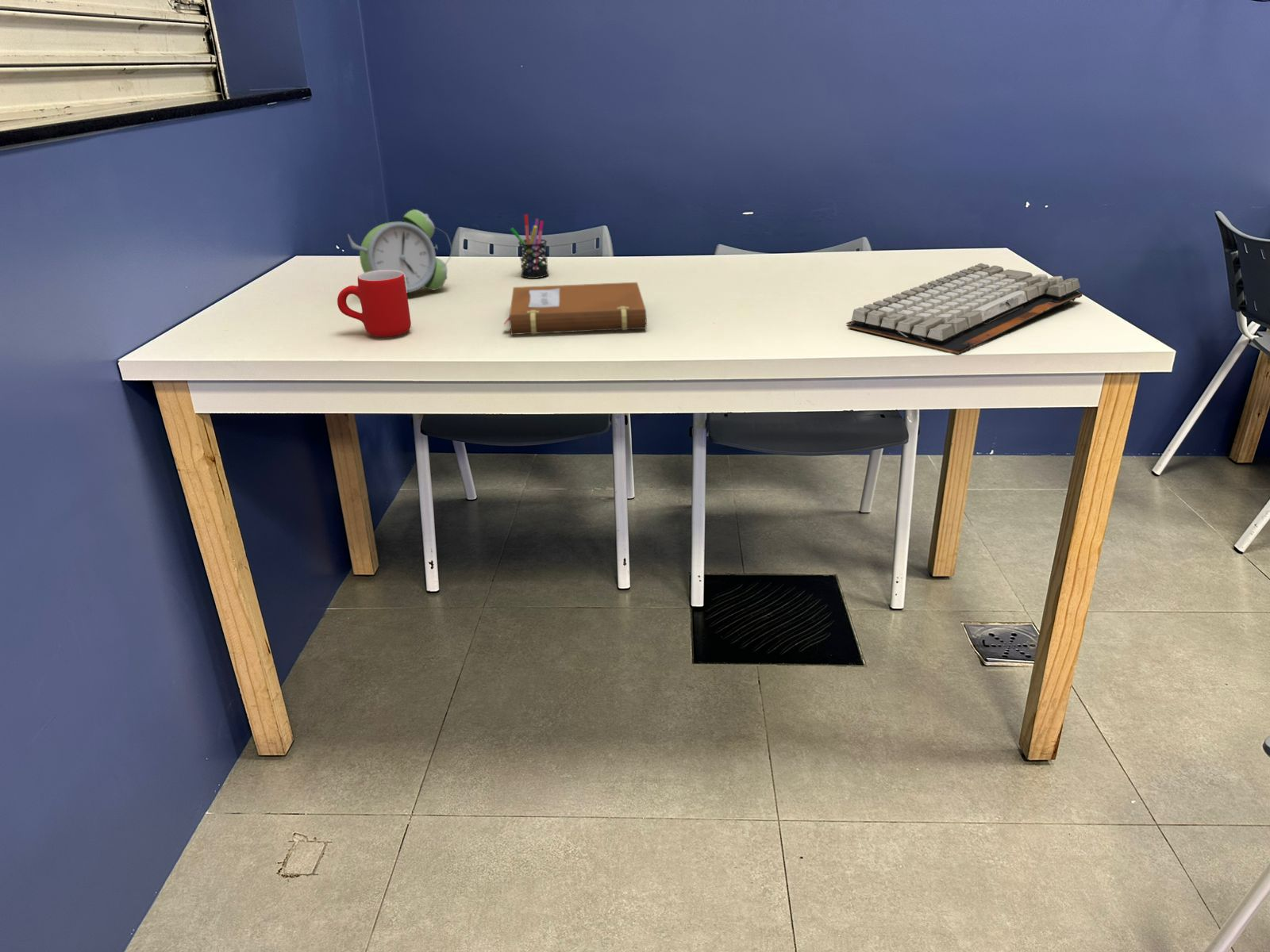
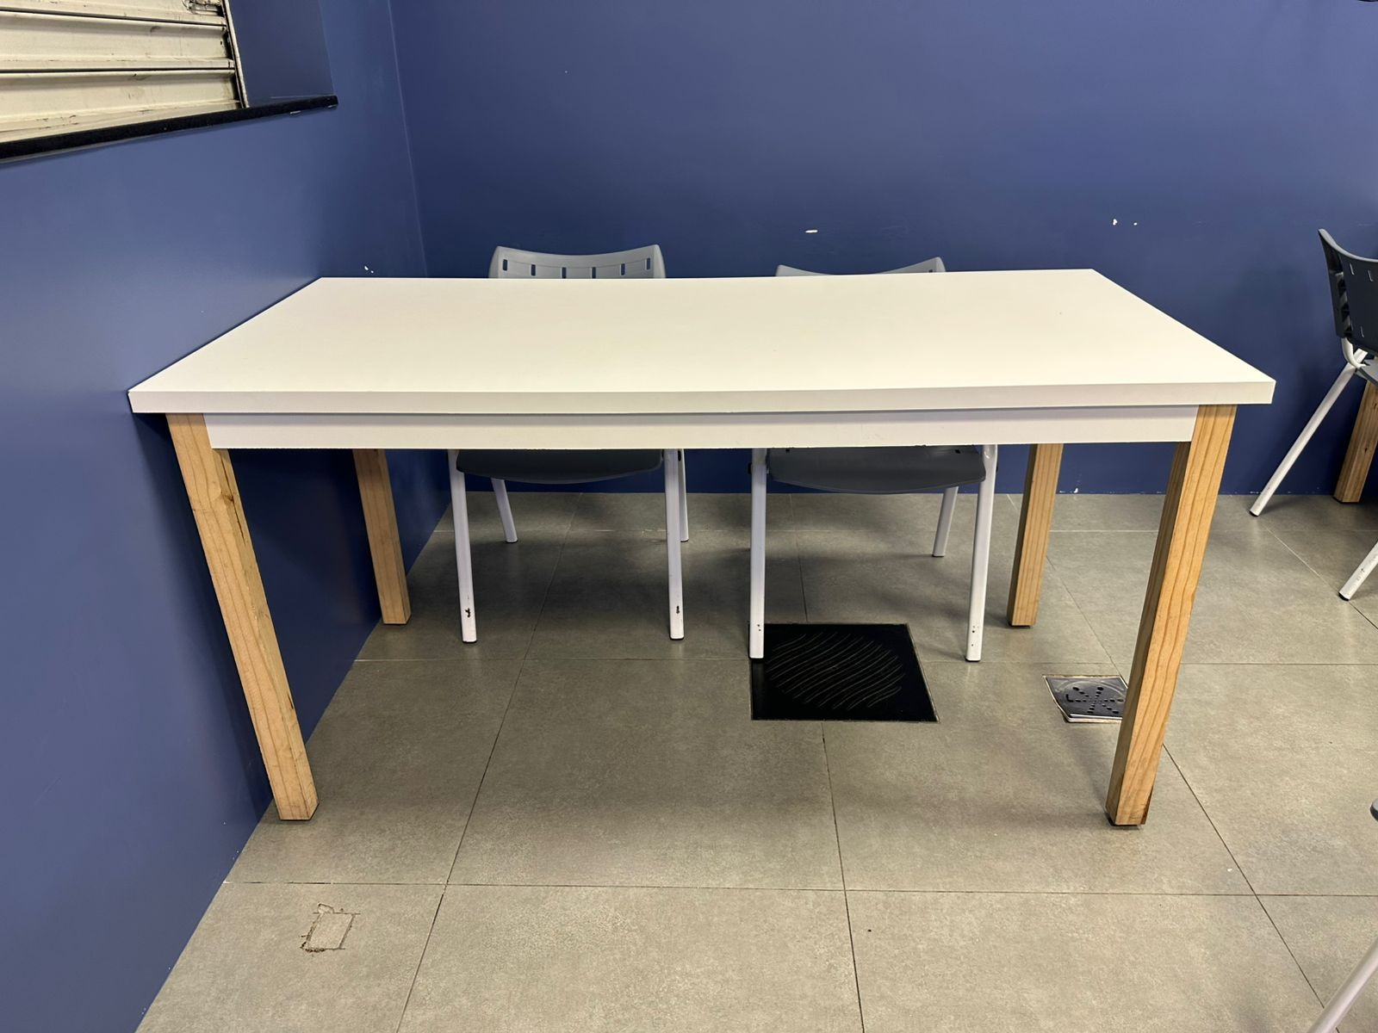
- pen holder (529, 246)
- notebook (573, 308)
- mug (372, 305)
- keyboard (970, 302)
- alarm clock (402, 254)
